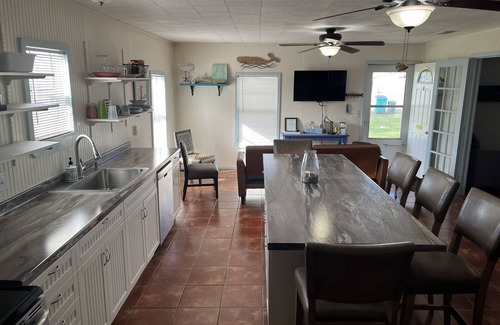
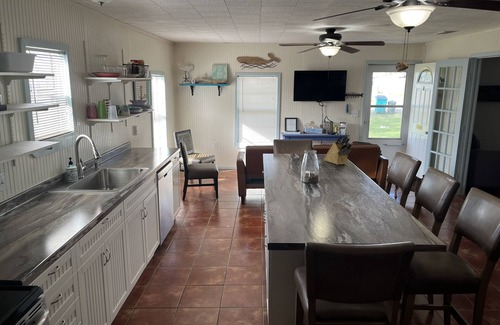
+ knife block (338, 148)
